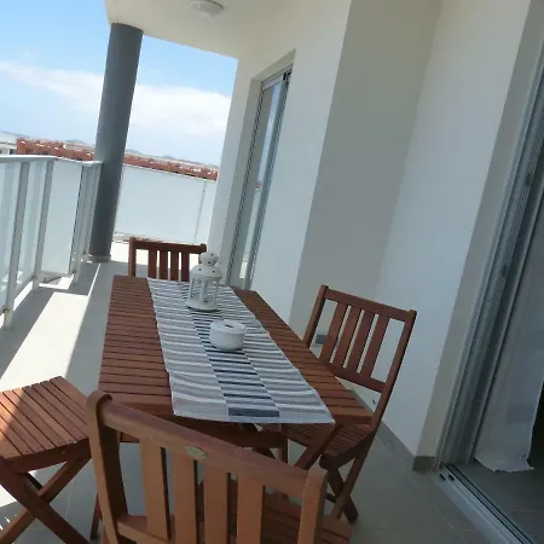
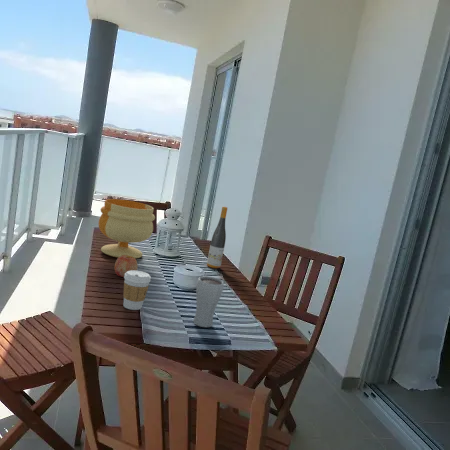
+ coffee cup (135, 289)
+ apple (126, 266)
+ drinking glass (206, 302)
+ footed bowl (125, 229)
+ wine bottle (219, 236)
